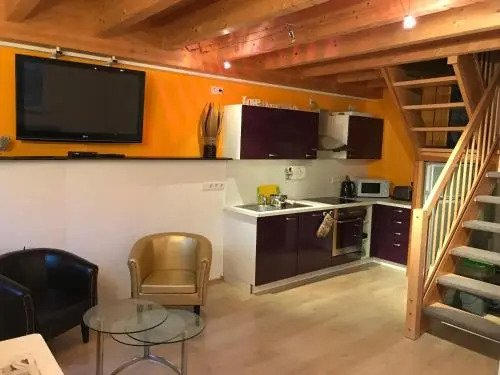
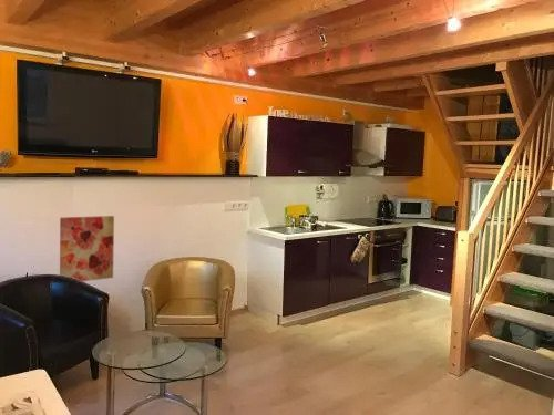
+ wall art (88, 248)
